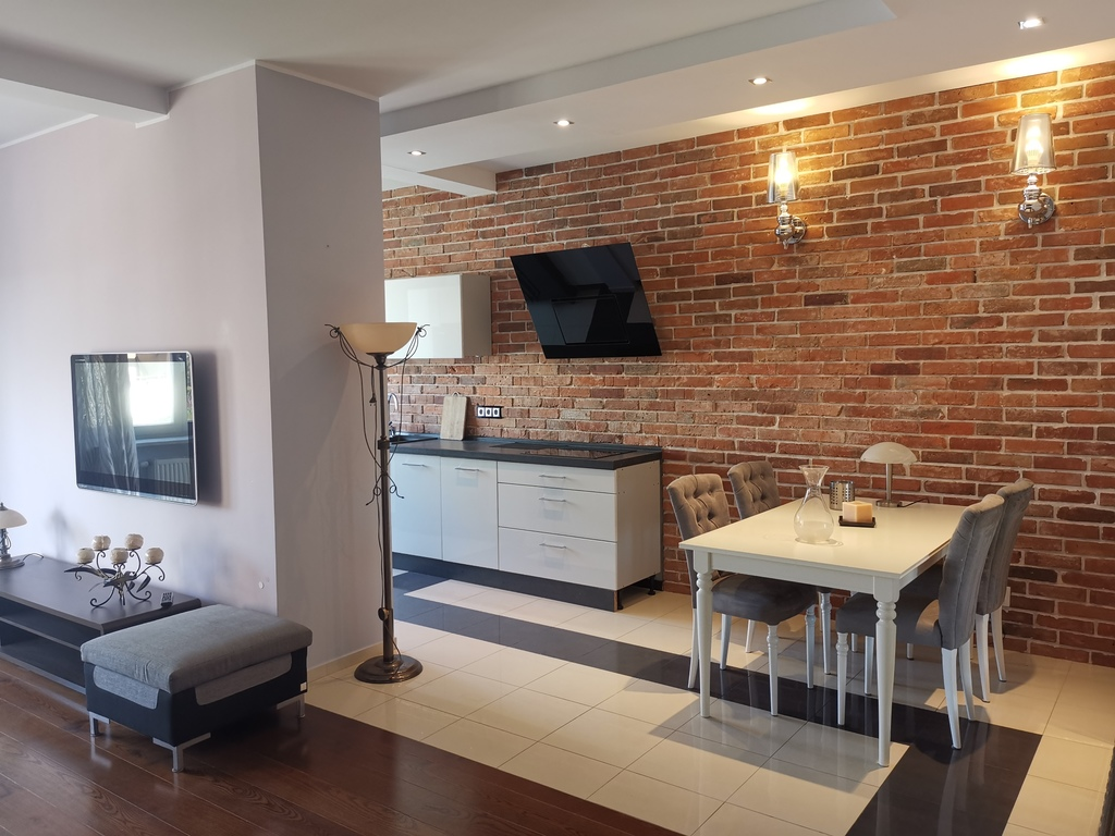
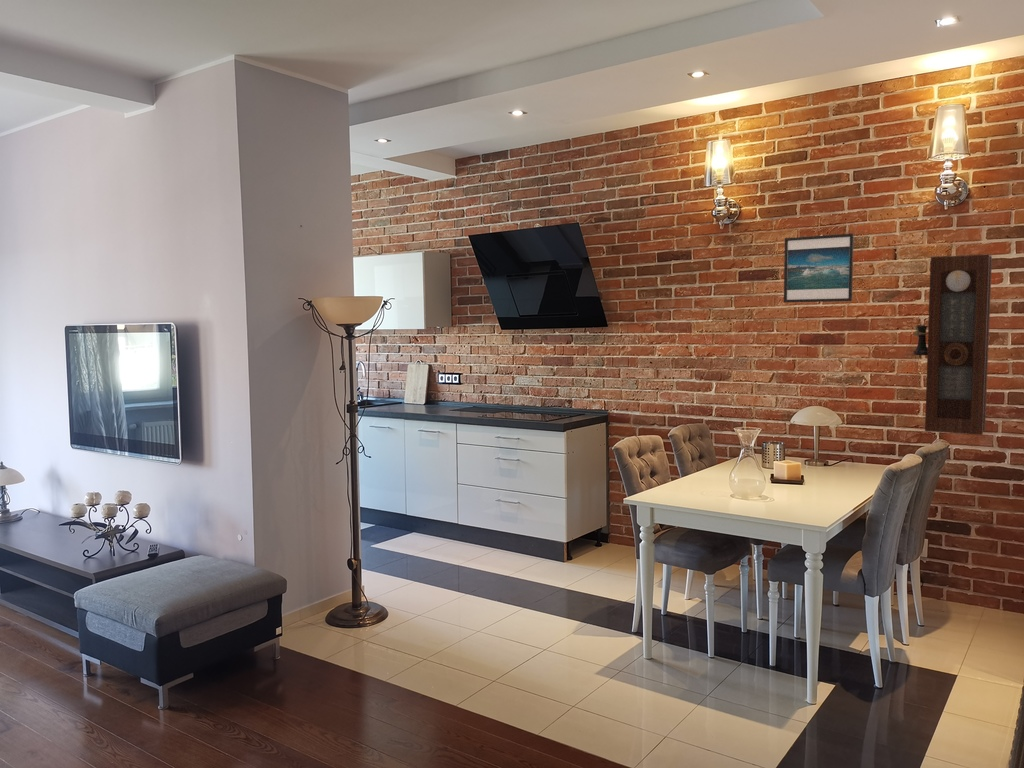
+ pendulum clock (949, 344)
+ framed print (817, 269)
